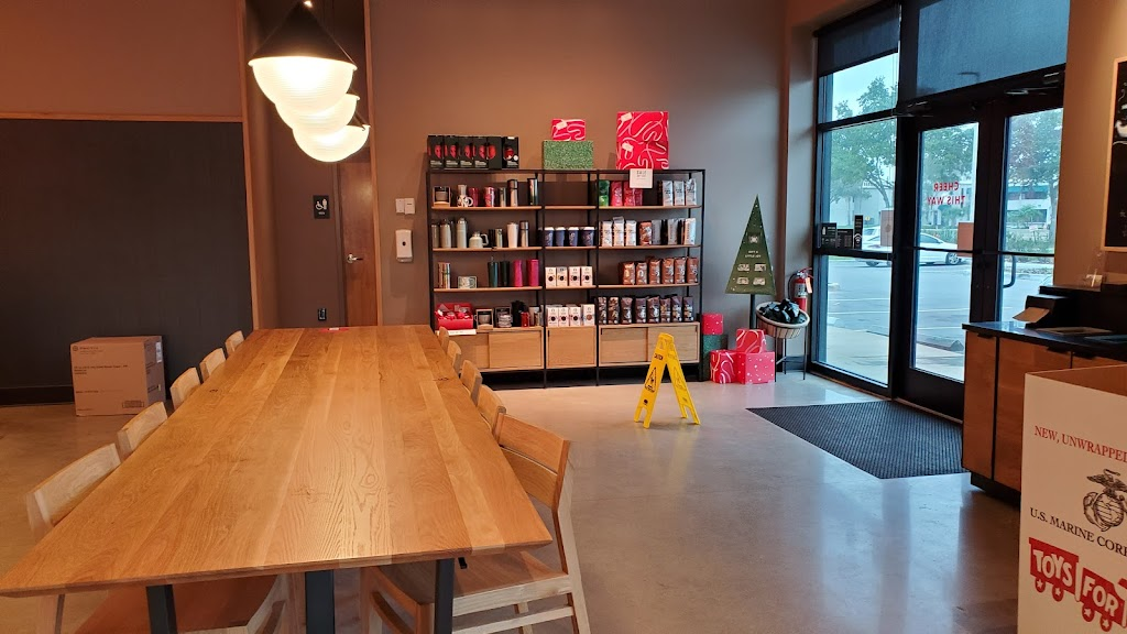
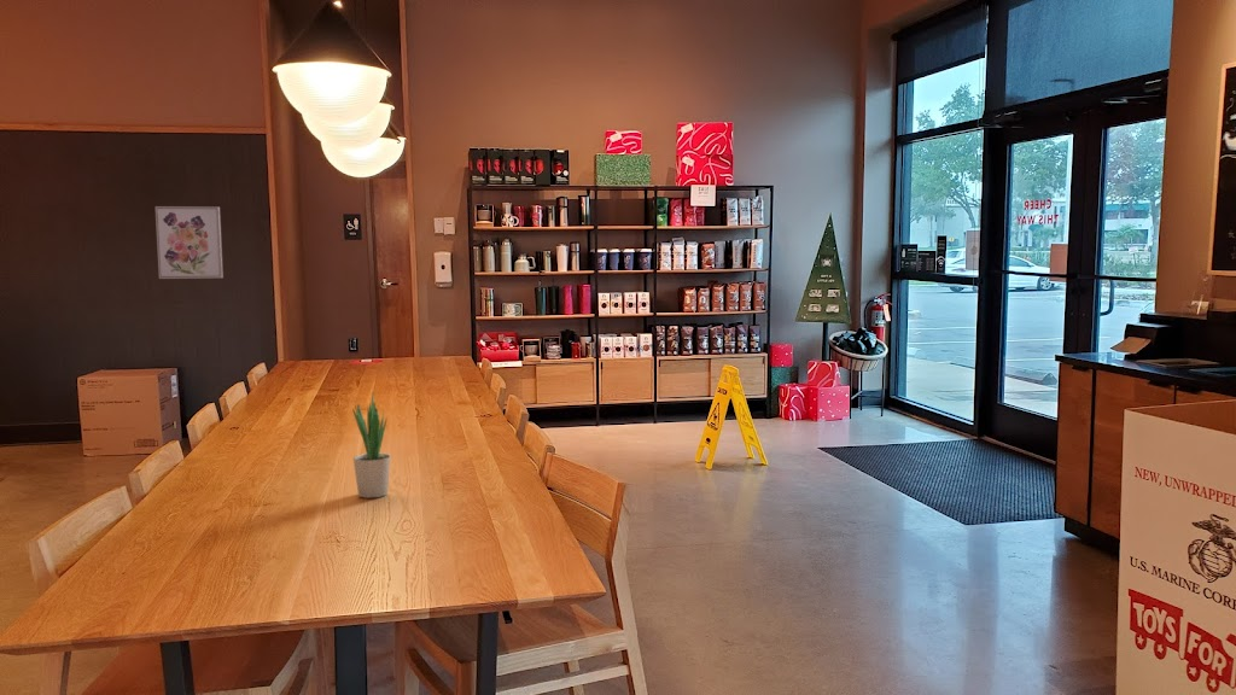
+ wall art (190, 243)
+ potted plant (371, 440)
